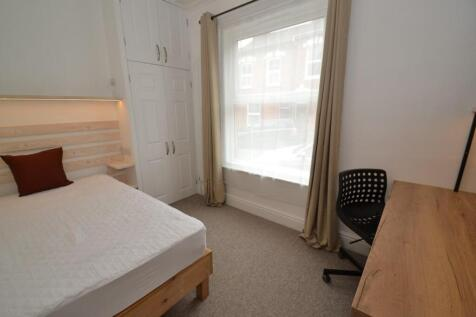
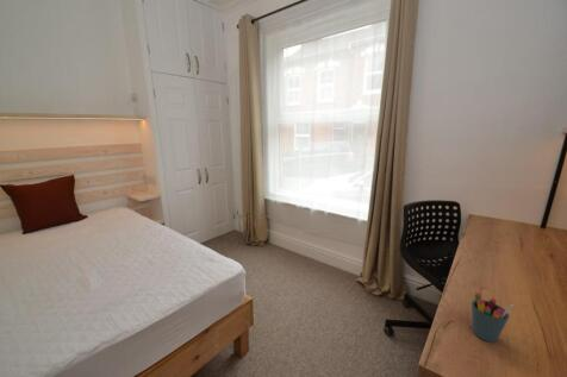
+ pen holder (487, 314)
